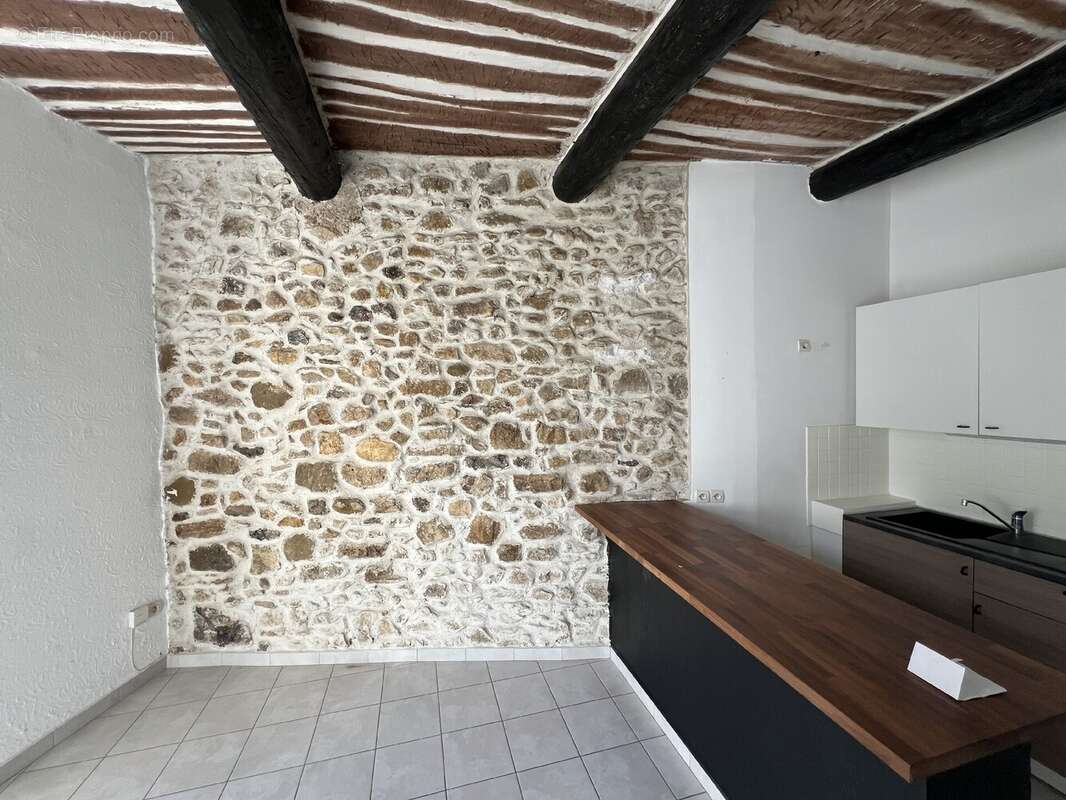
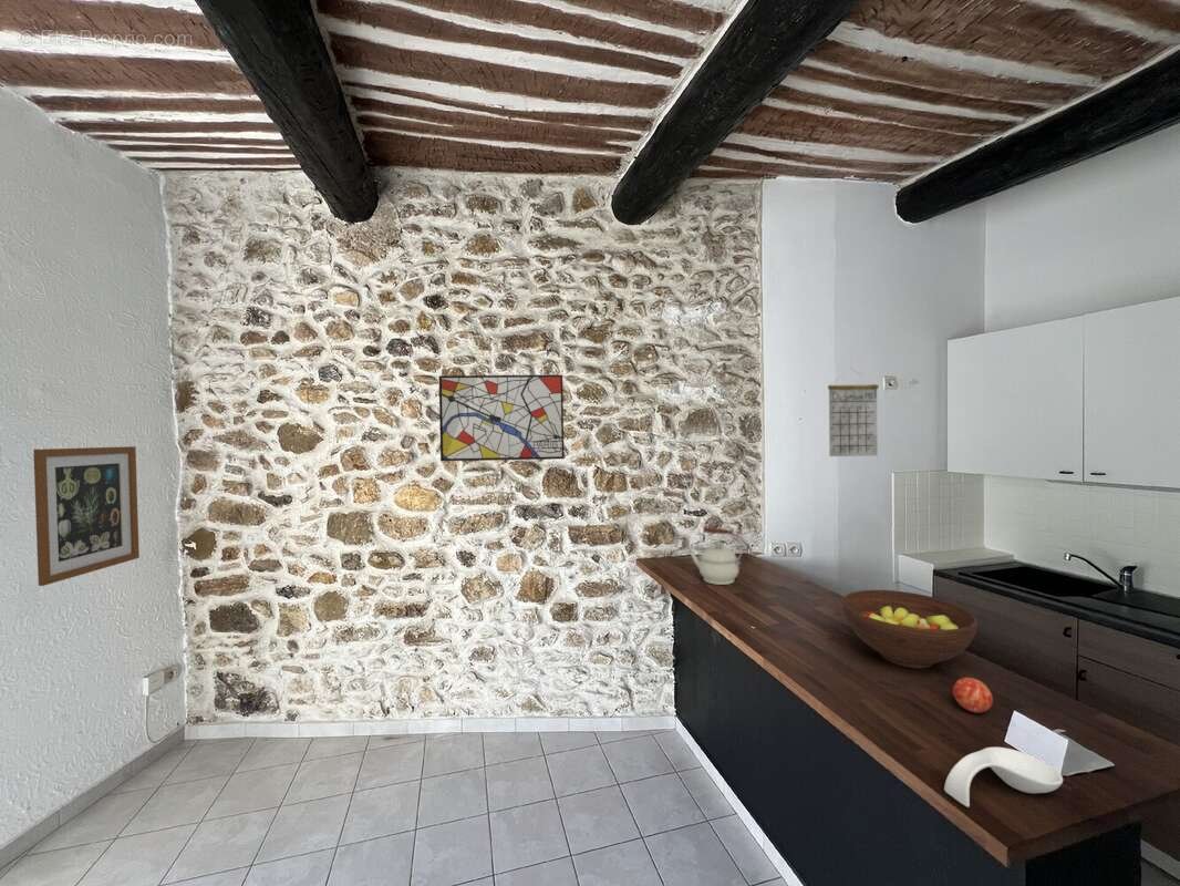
+ spoon rest (1001, 771)
+ wall art (501, 418)
+ fruit bowl (905, 633)
+ calendar (852, 412)
+ kettle (715, 554)
+ wall art (92, 508)
+ apple (972, 694)
